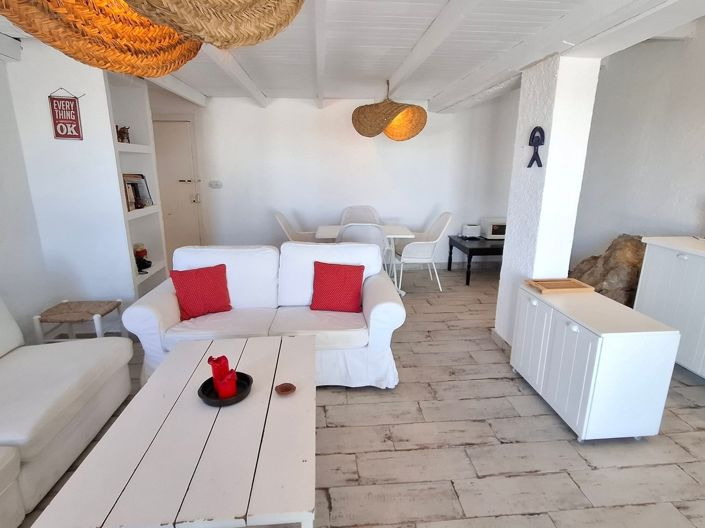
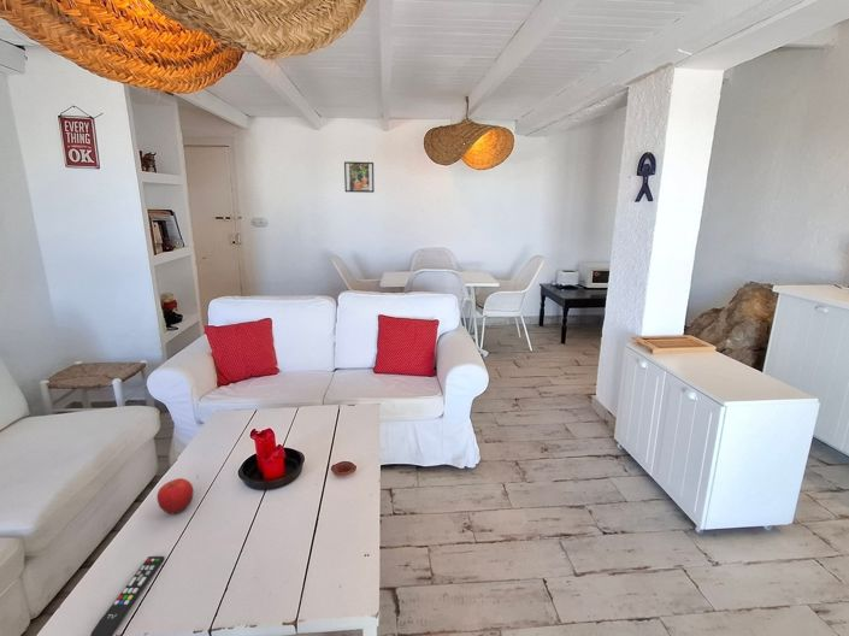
+ remote control (130, 593)
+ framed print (359, 177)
+ fruit (175, 495)
